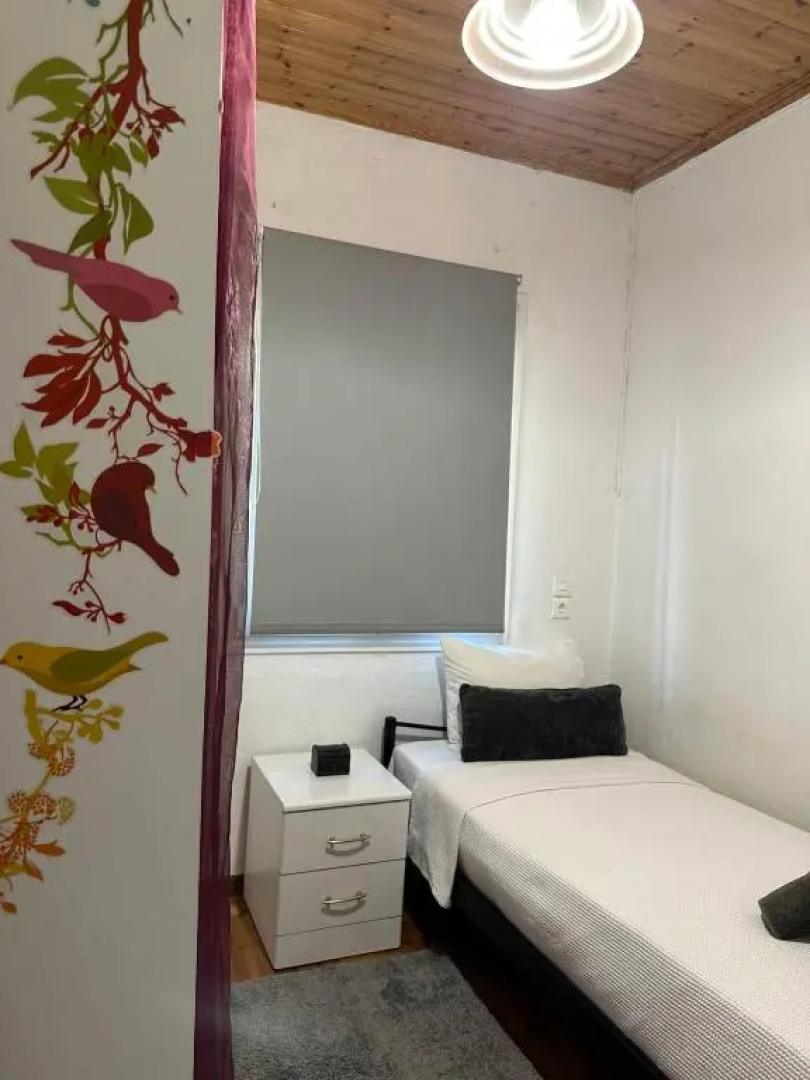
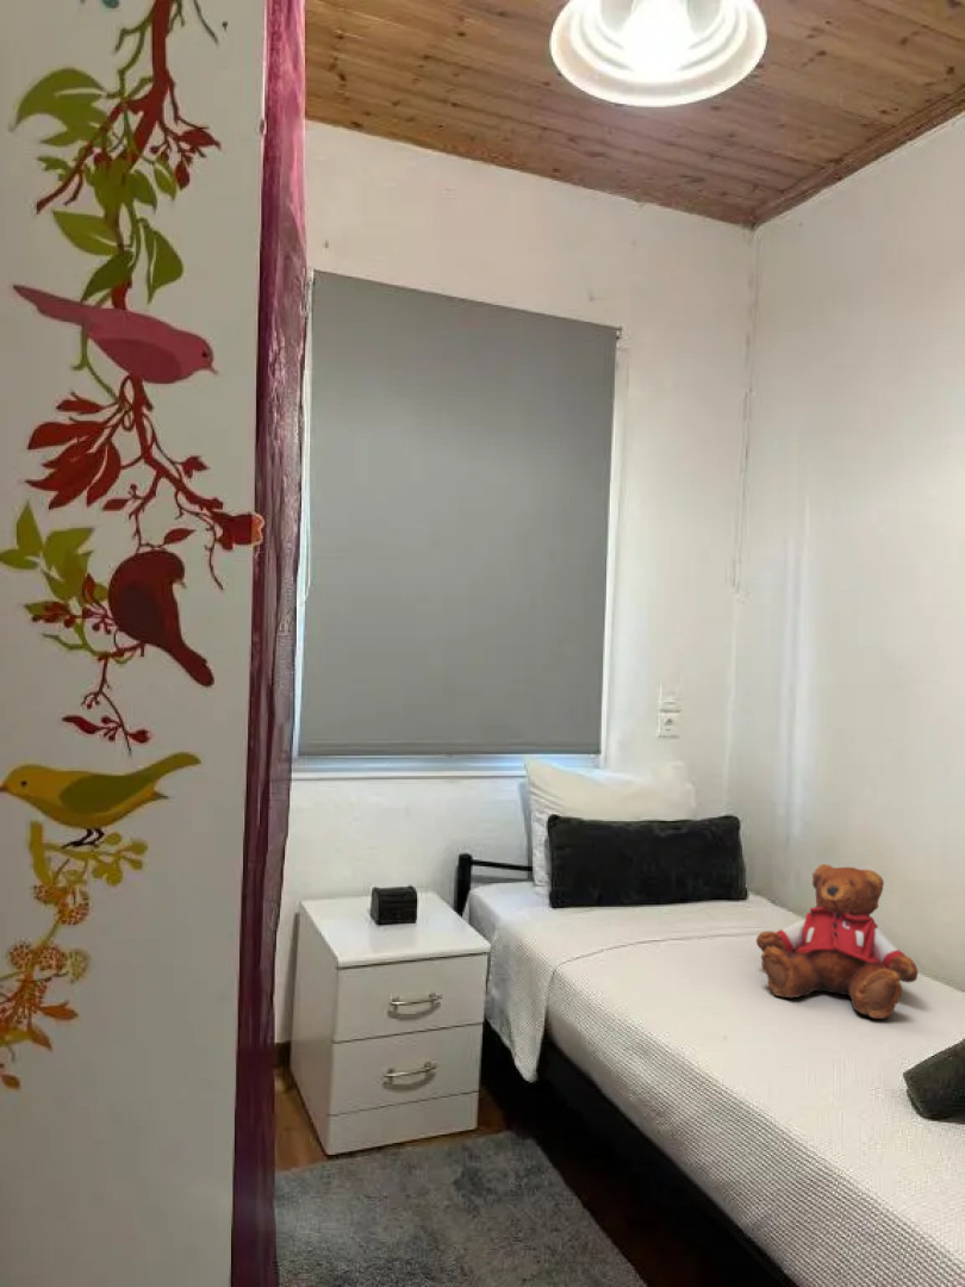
+ teddy bear (836, 933)
